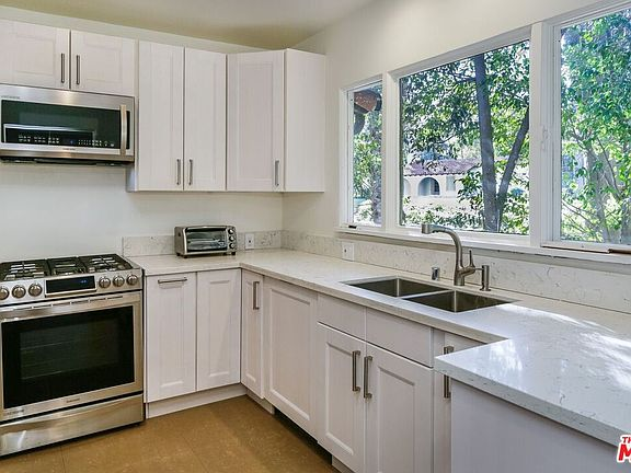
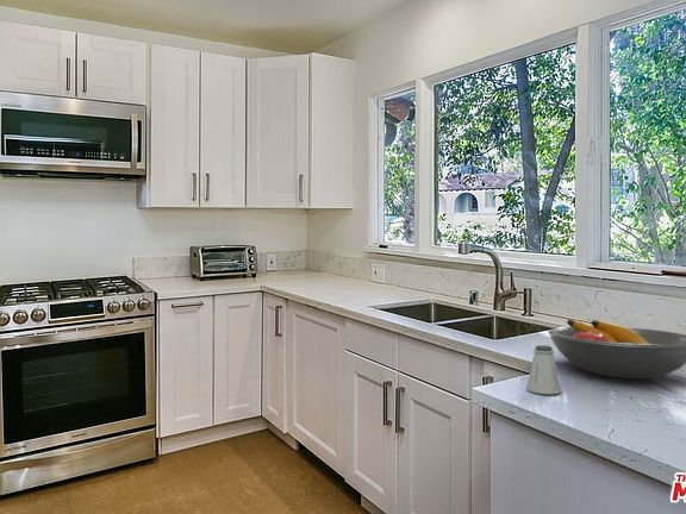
+ saltshaker (543, 368)
+ fruit bowl (619, 347)
